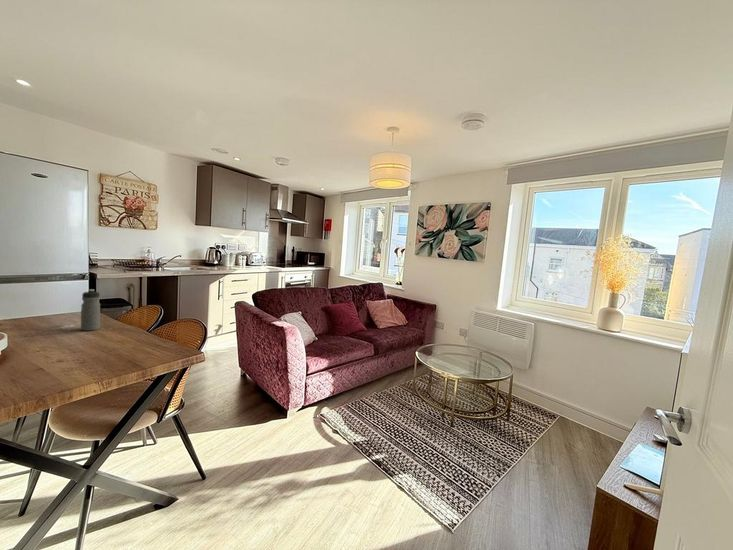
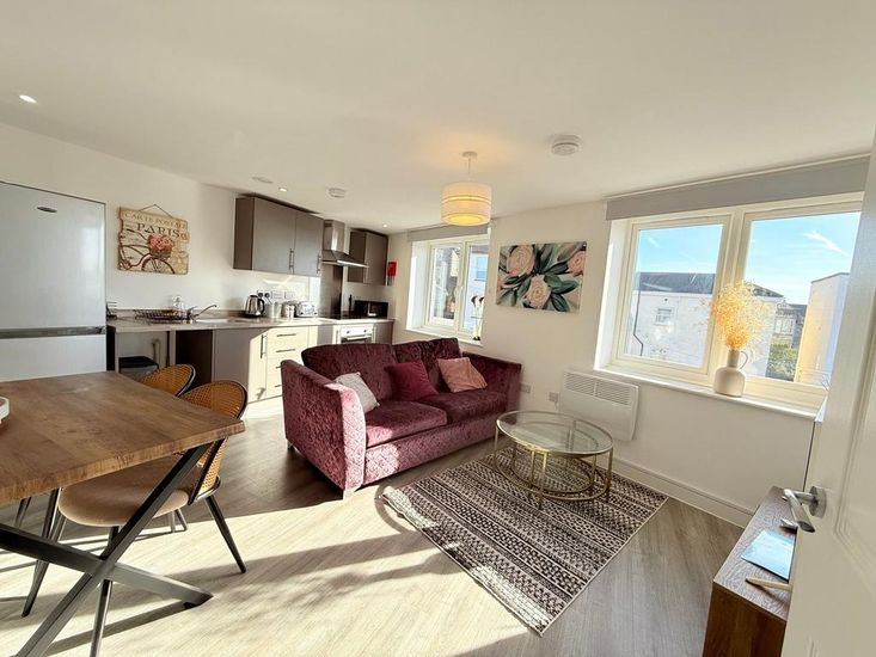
- water bottle (90, 309)
